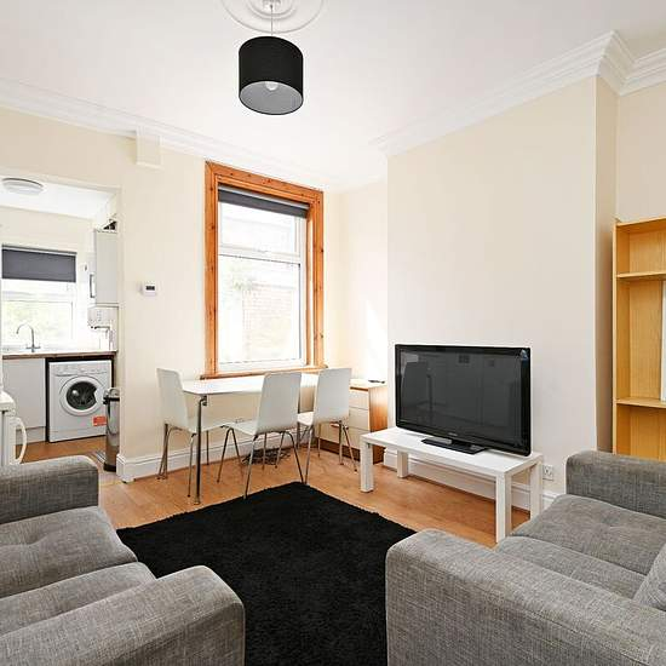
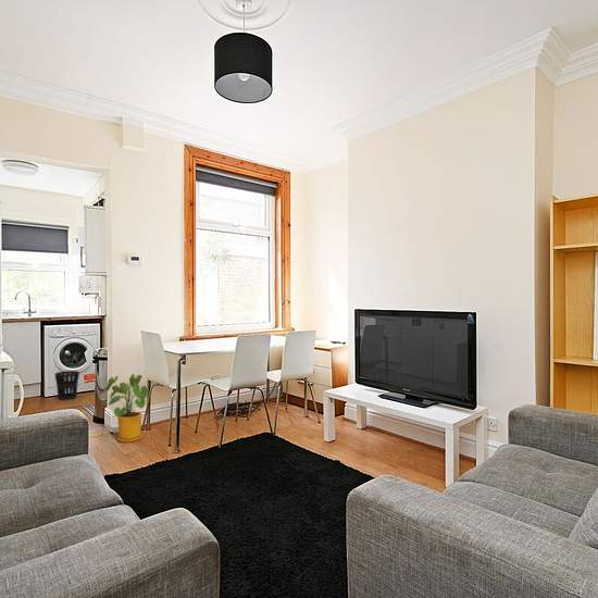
+ house plant (126, 408)
+ wastebasket (66, 385)
